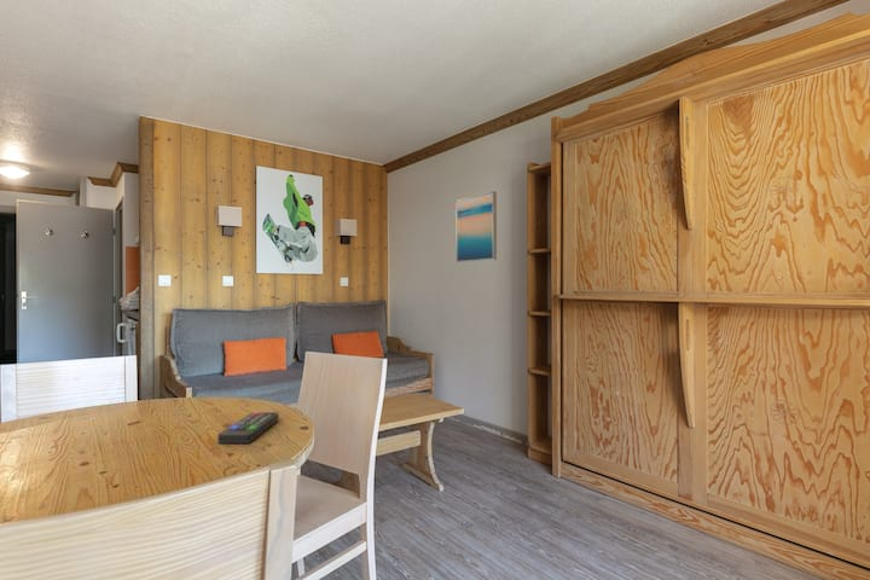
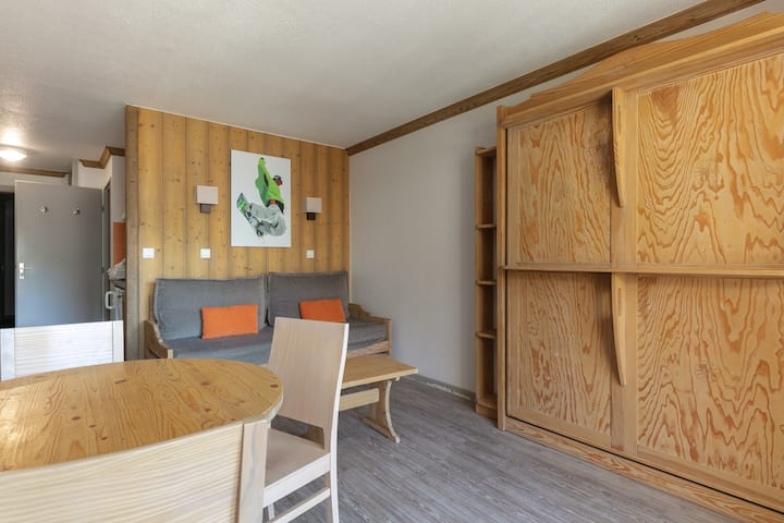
- wall art (475, 228)
- remote control (250, 425)
